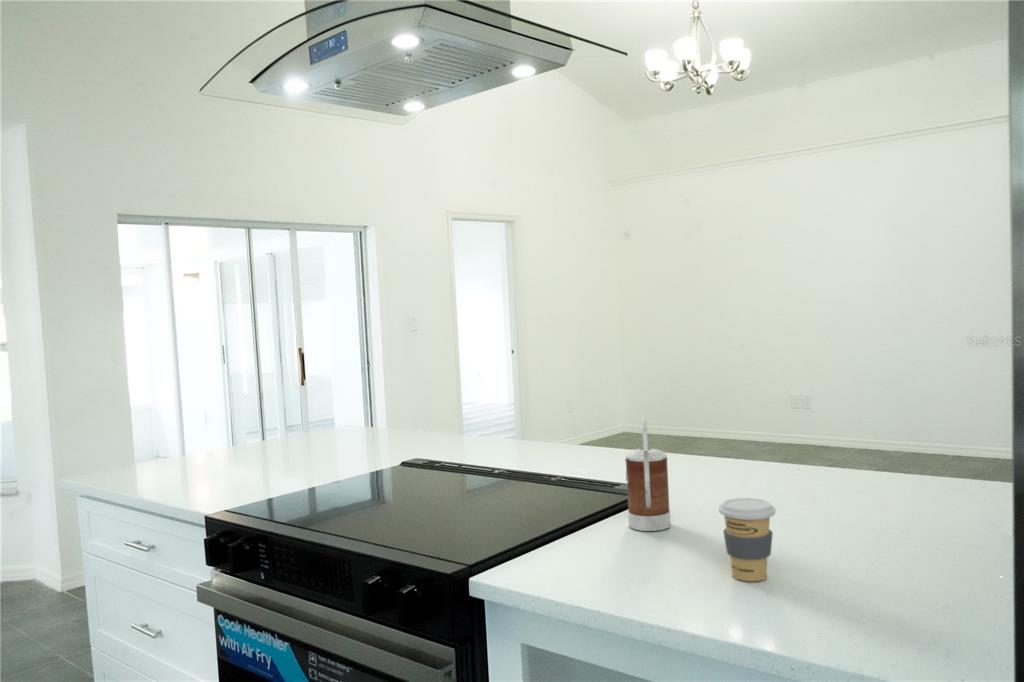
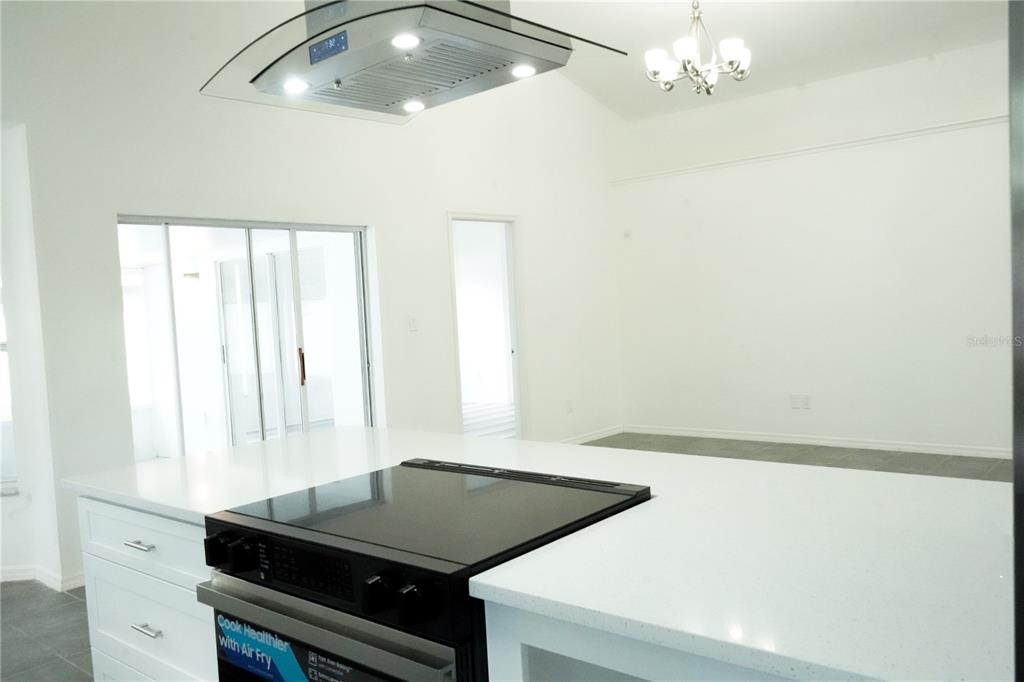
- kettle (647, 473)
- coffee cup (748, 539)
